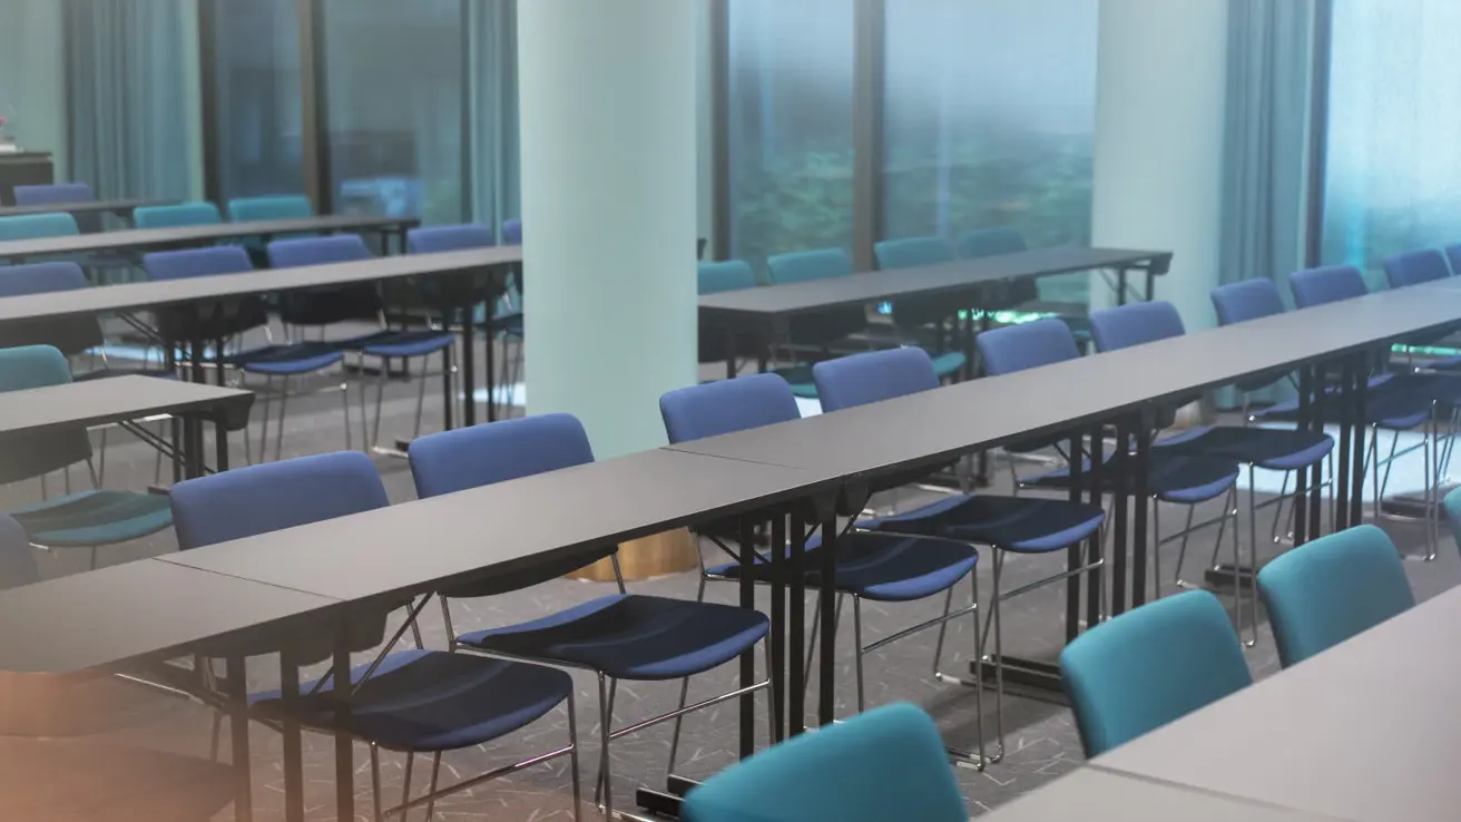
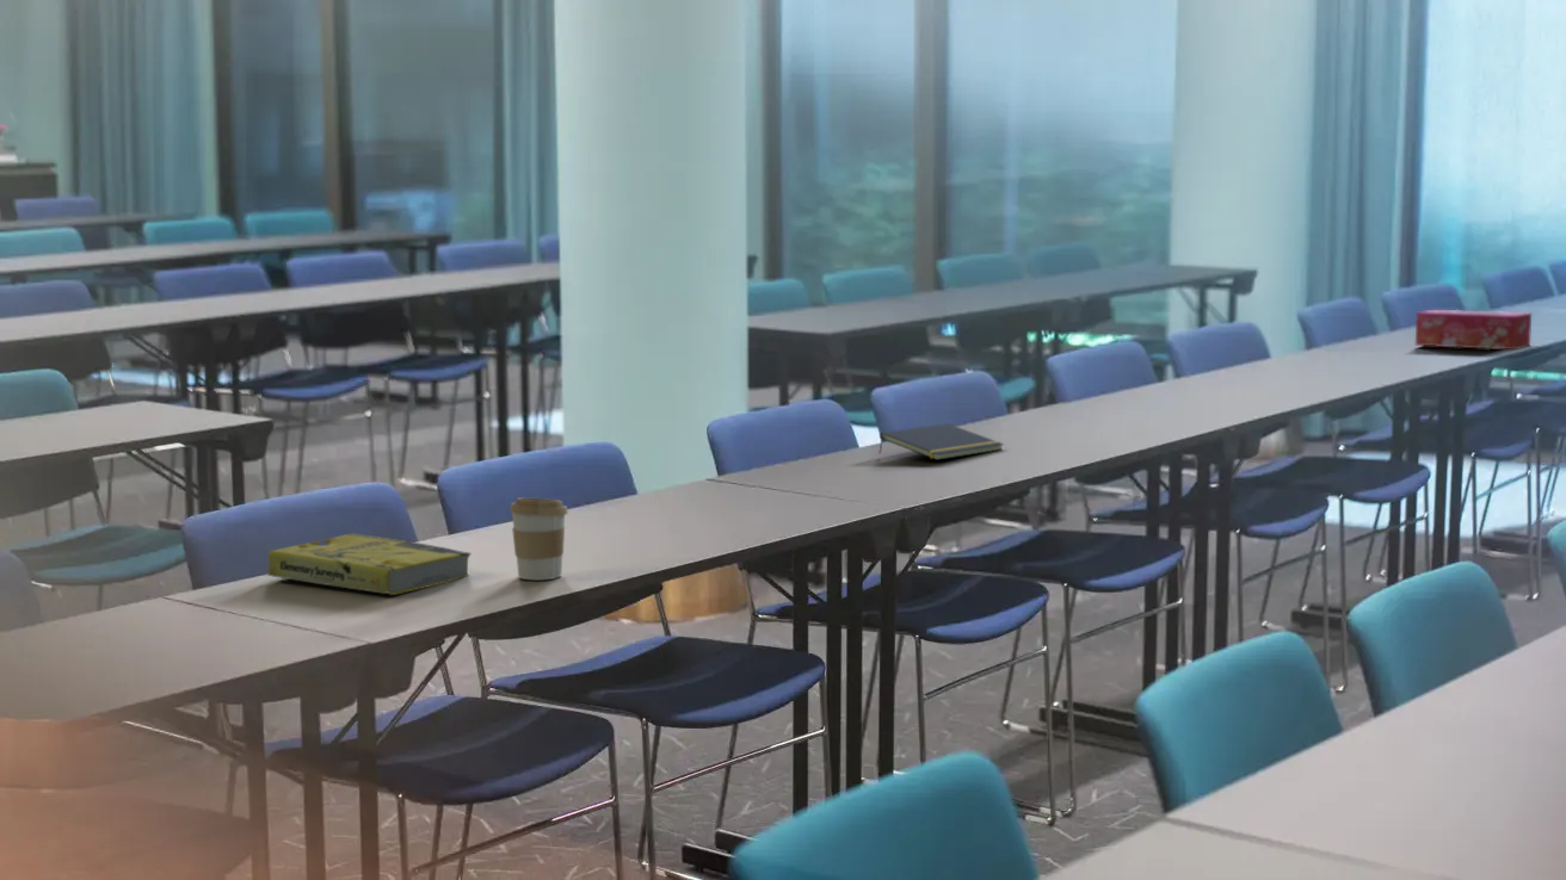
+ notepad (942, 441)
+ coffee cup (538, 535)
+ book (369, 562)
+ tissue box (1473, 329)
